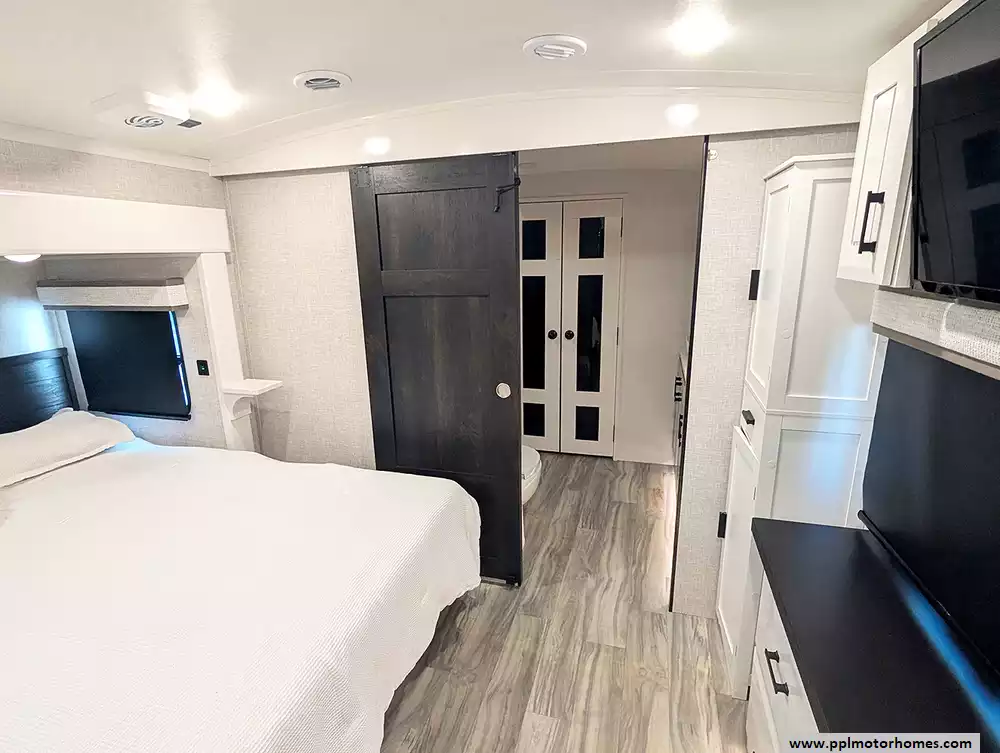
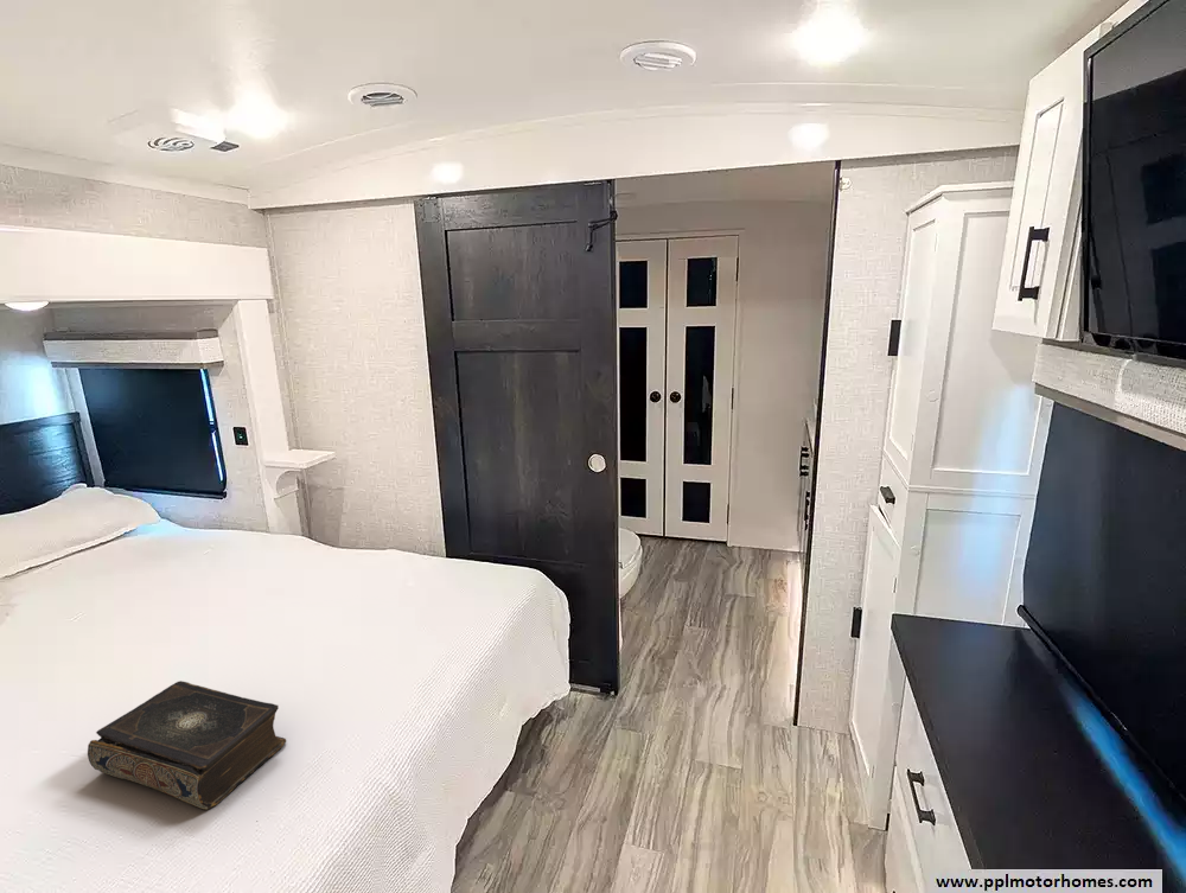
+ book (190, 739)
